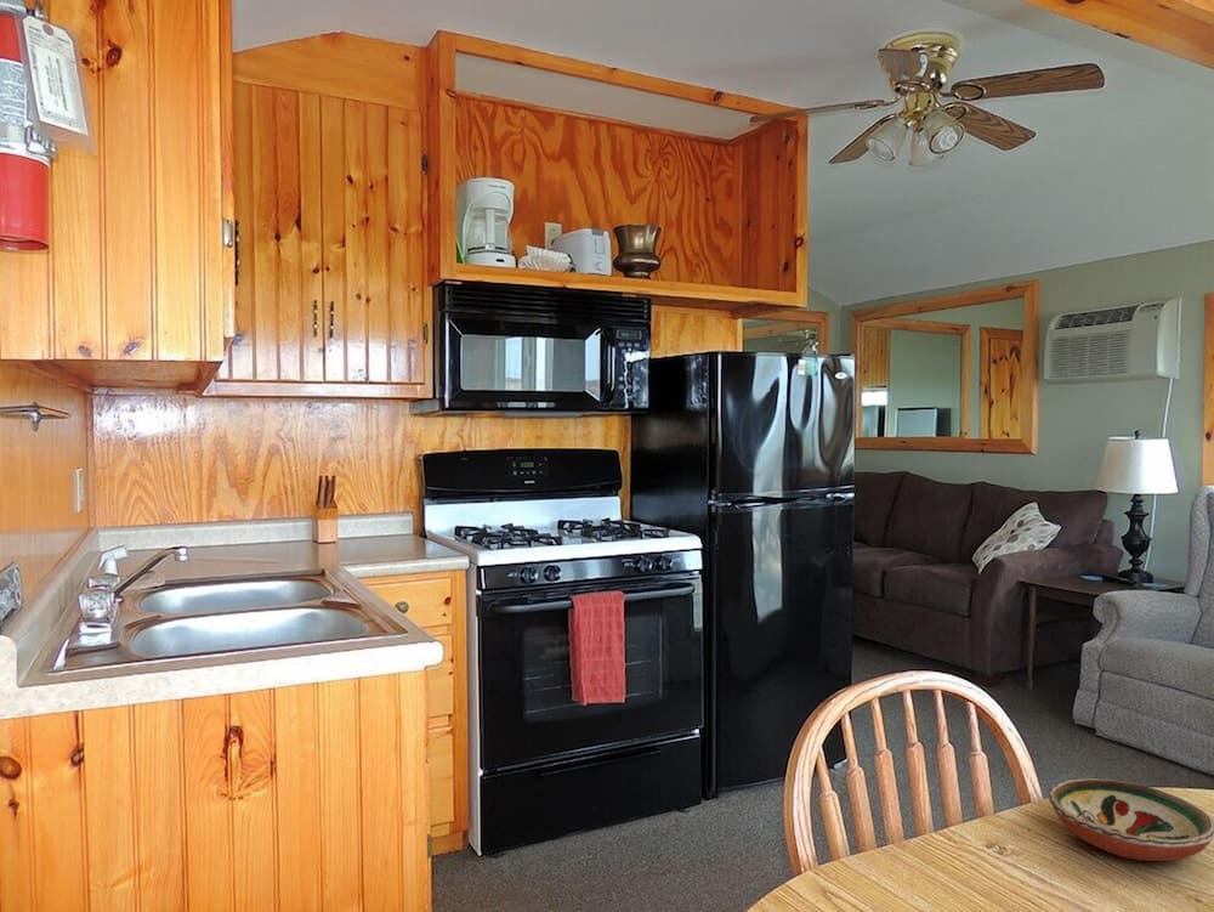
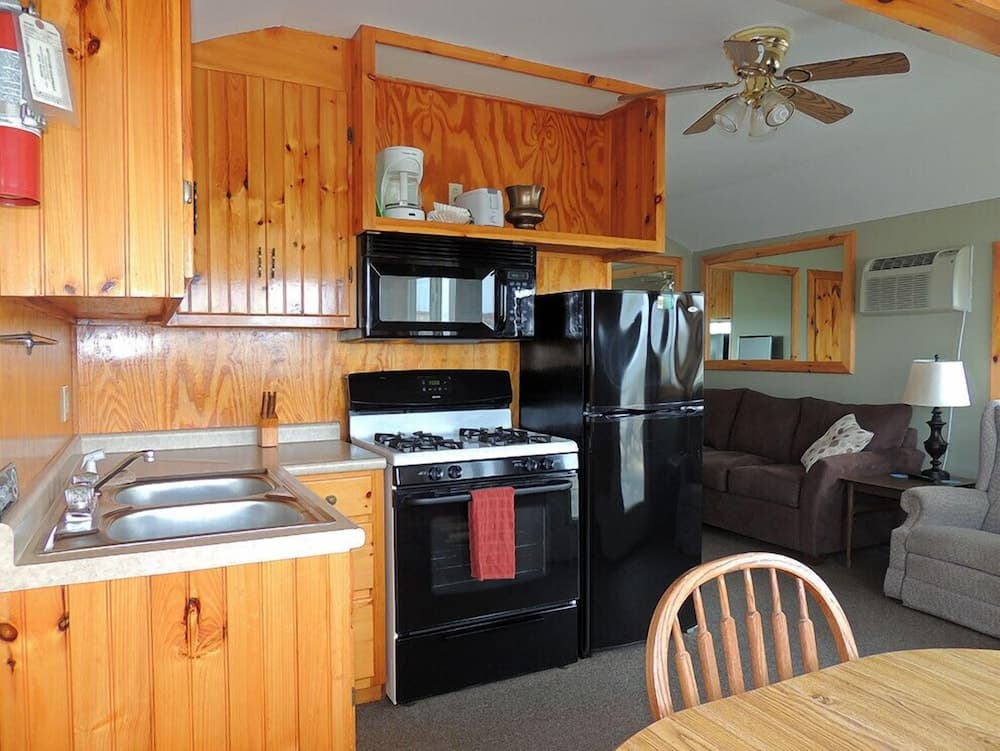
- decorative bowl (1129, 826)
